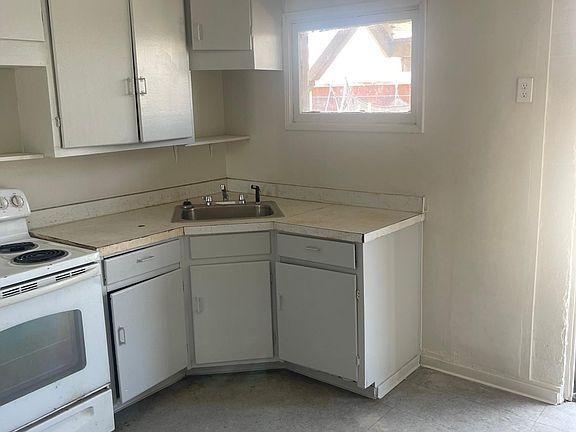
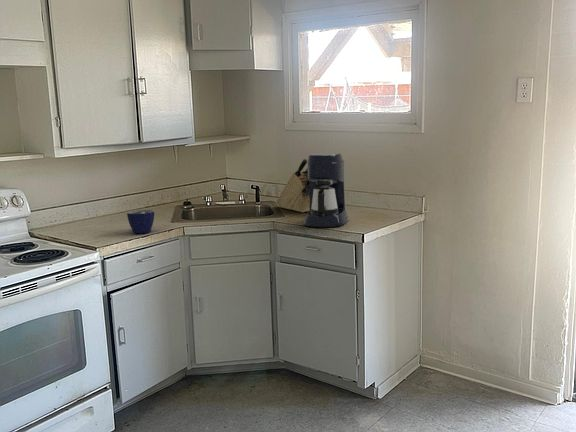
+ cup (141, 220)
+ coffee maker (326, 188)
+ knife block (300, 182)
